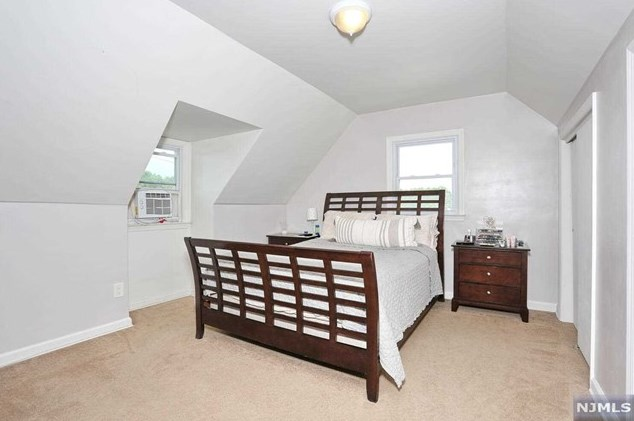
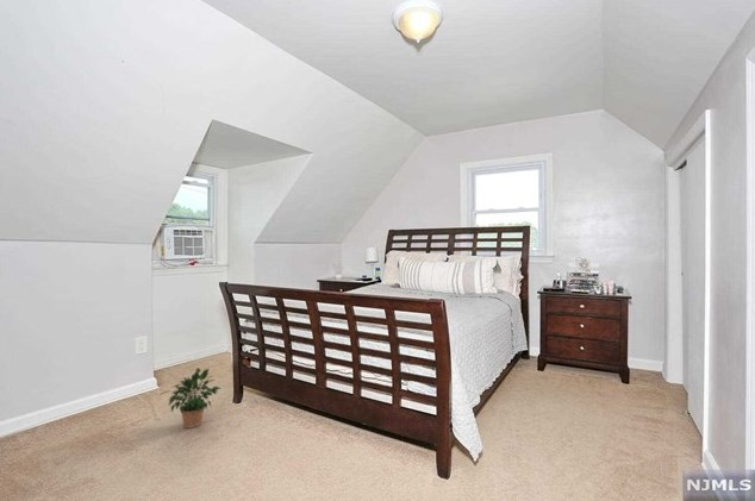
+ potted plant (188, 396)
